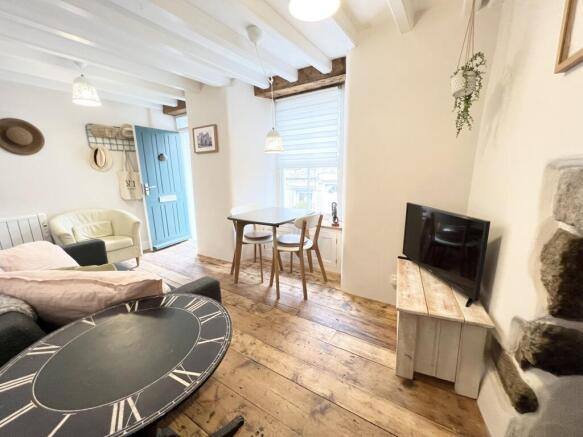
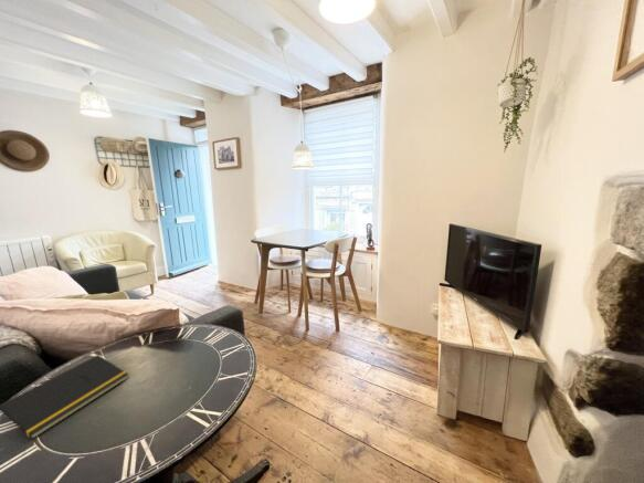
+ notepad (70, 389)
